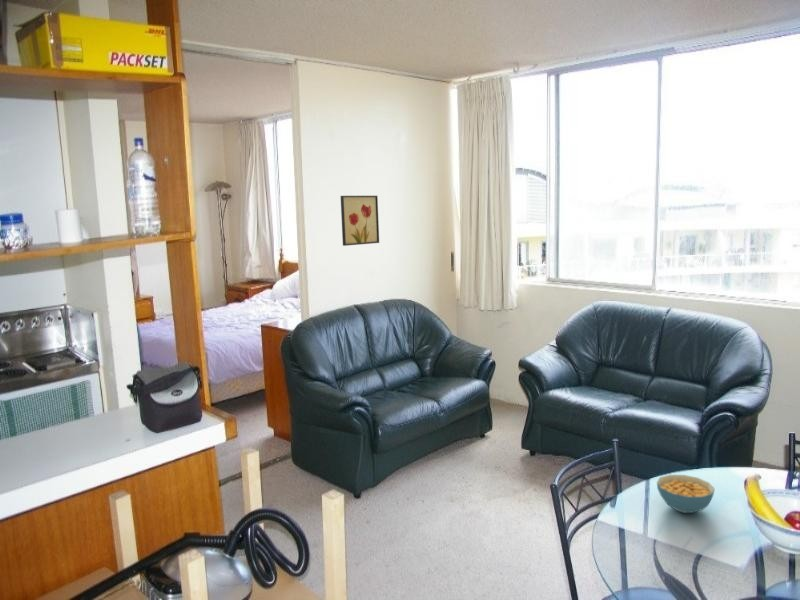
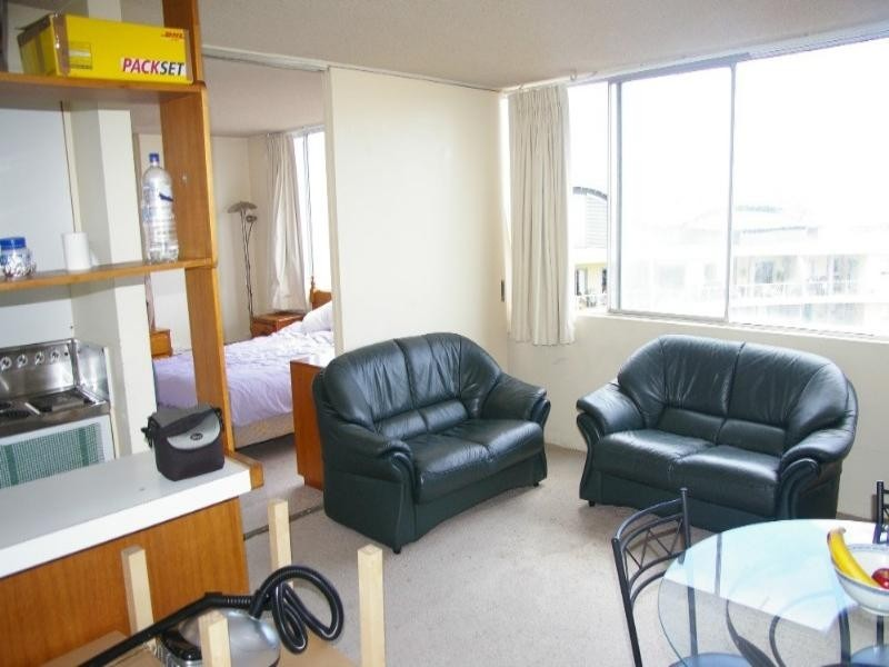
- wall art (359, 220)
- cereal bowl (684, 497)
